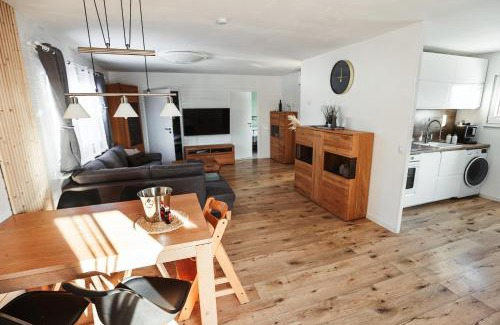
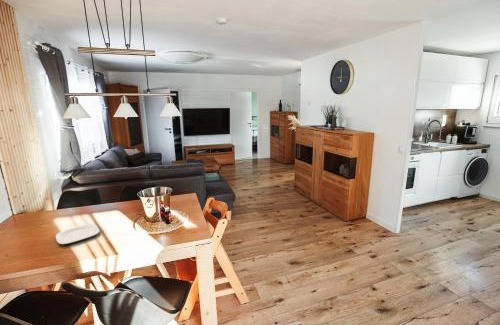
+ plate (78, 233)
